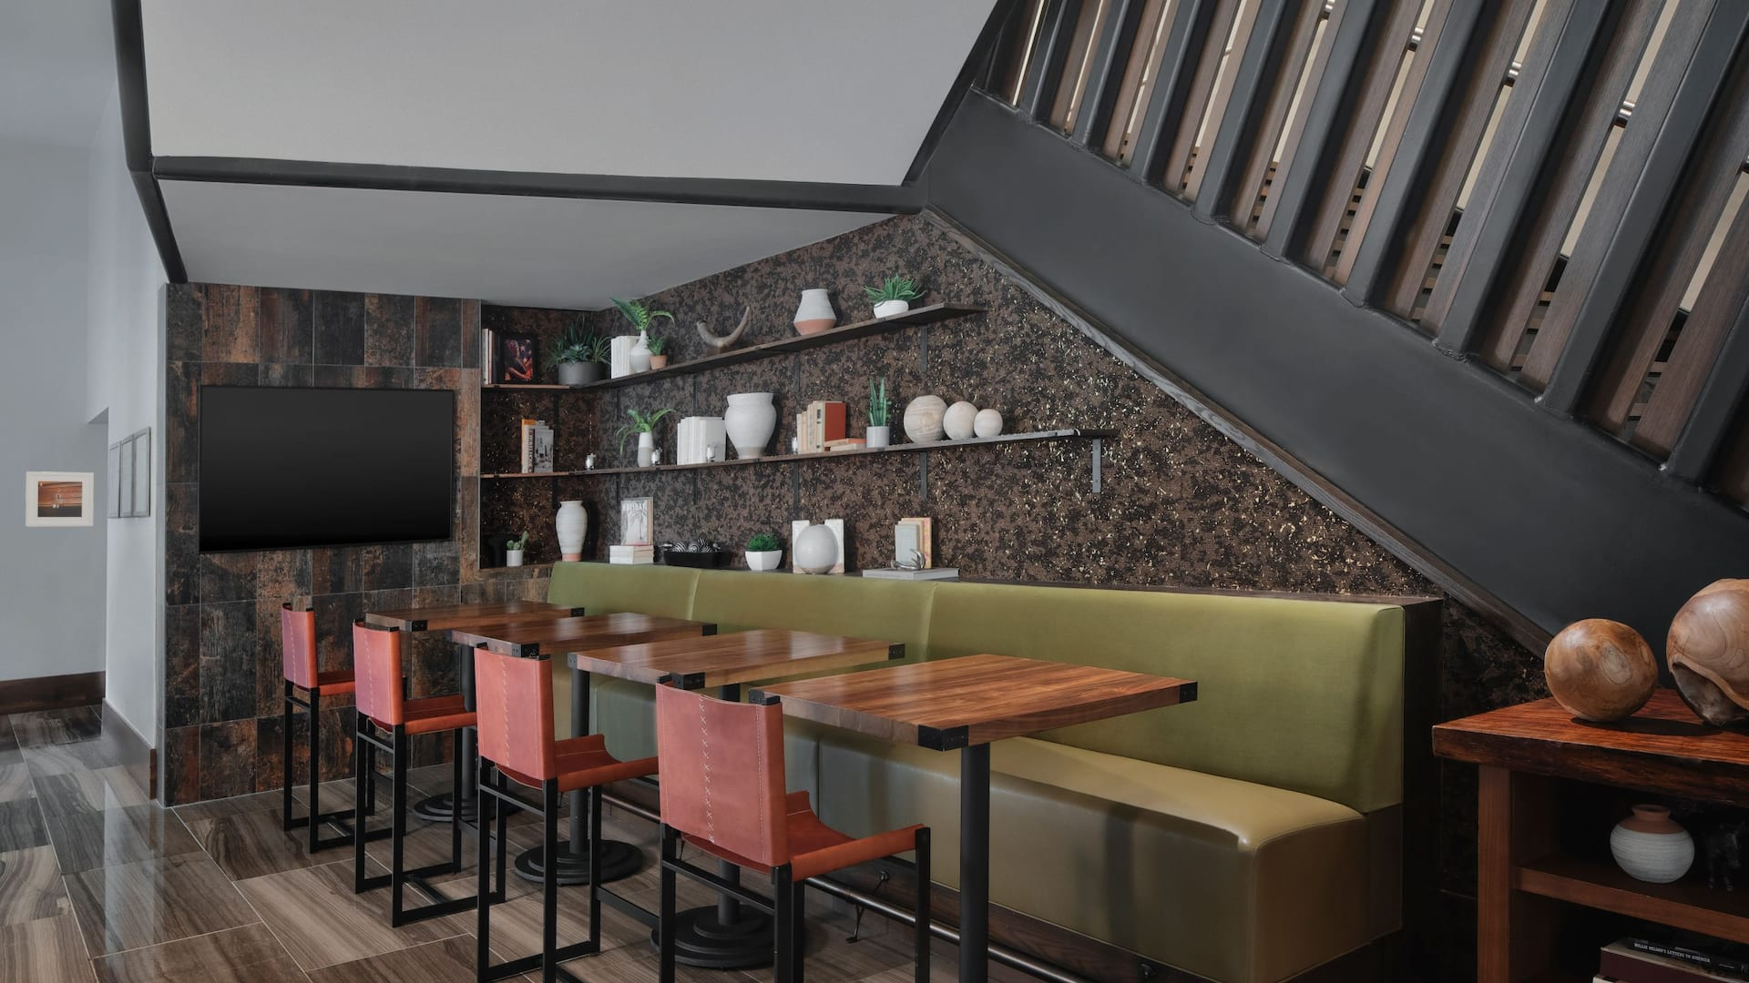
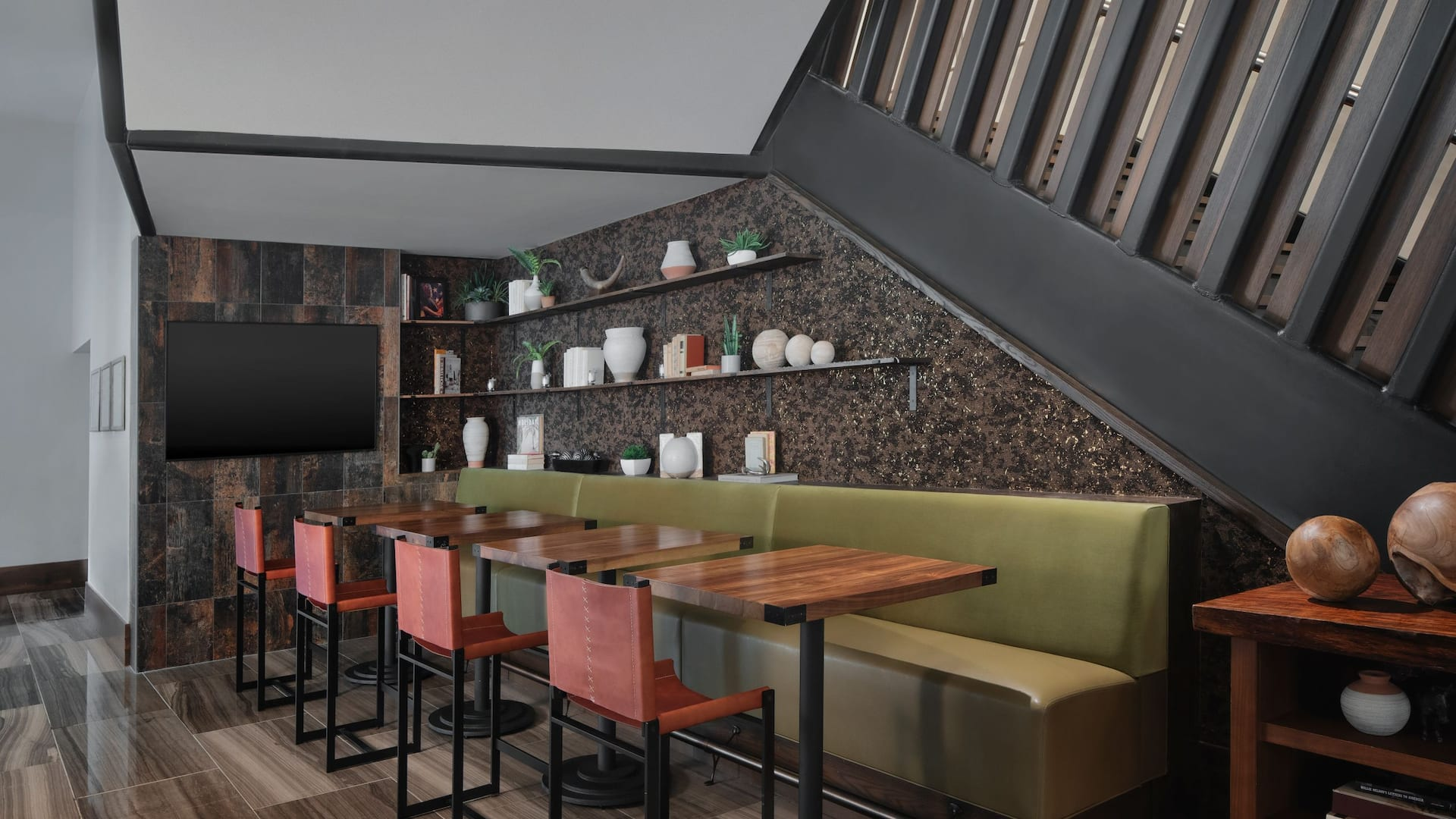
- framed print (60, 499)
